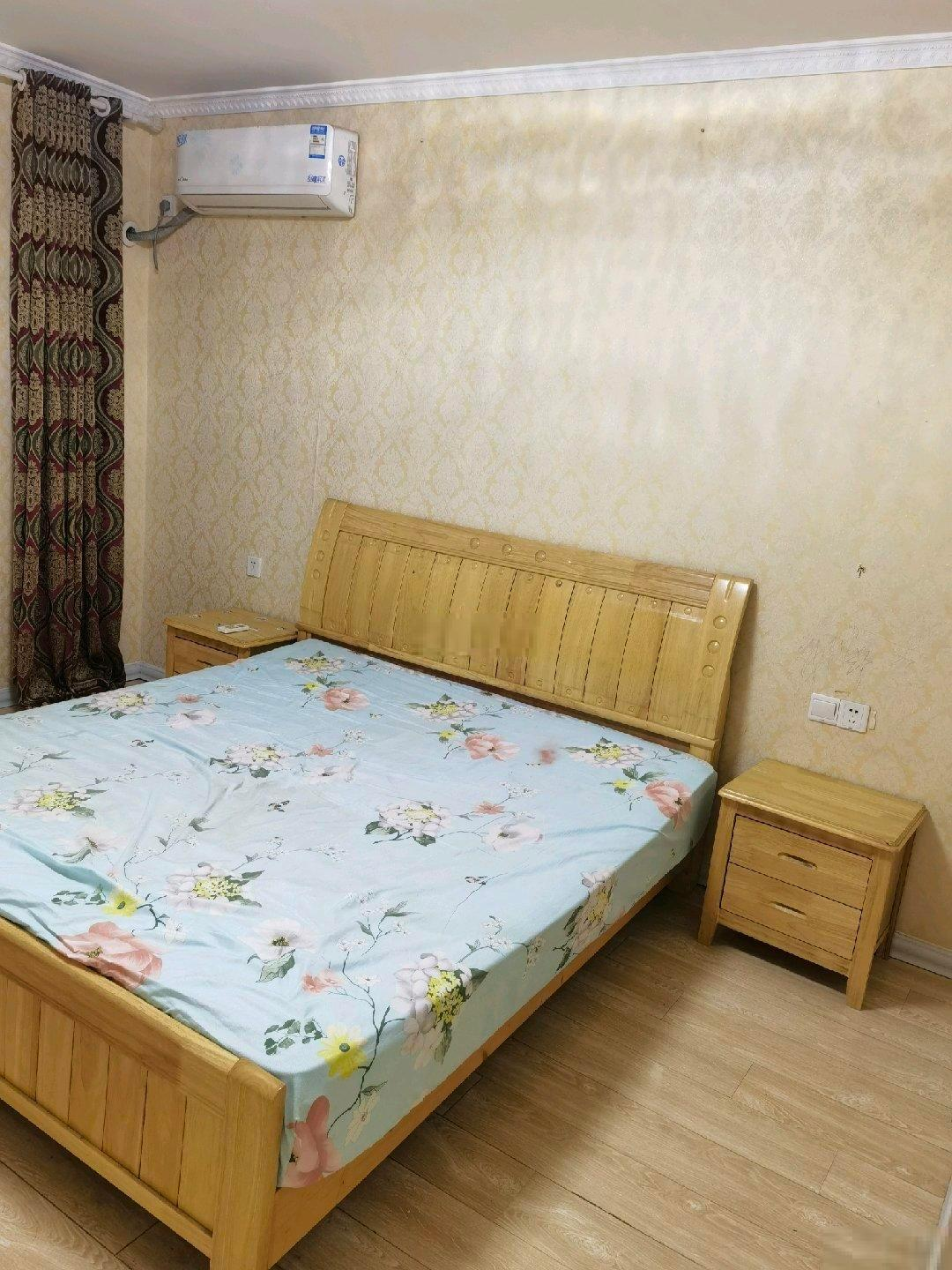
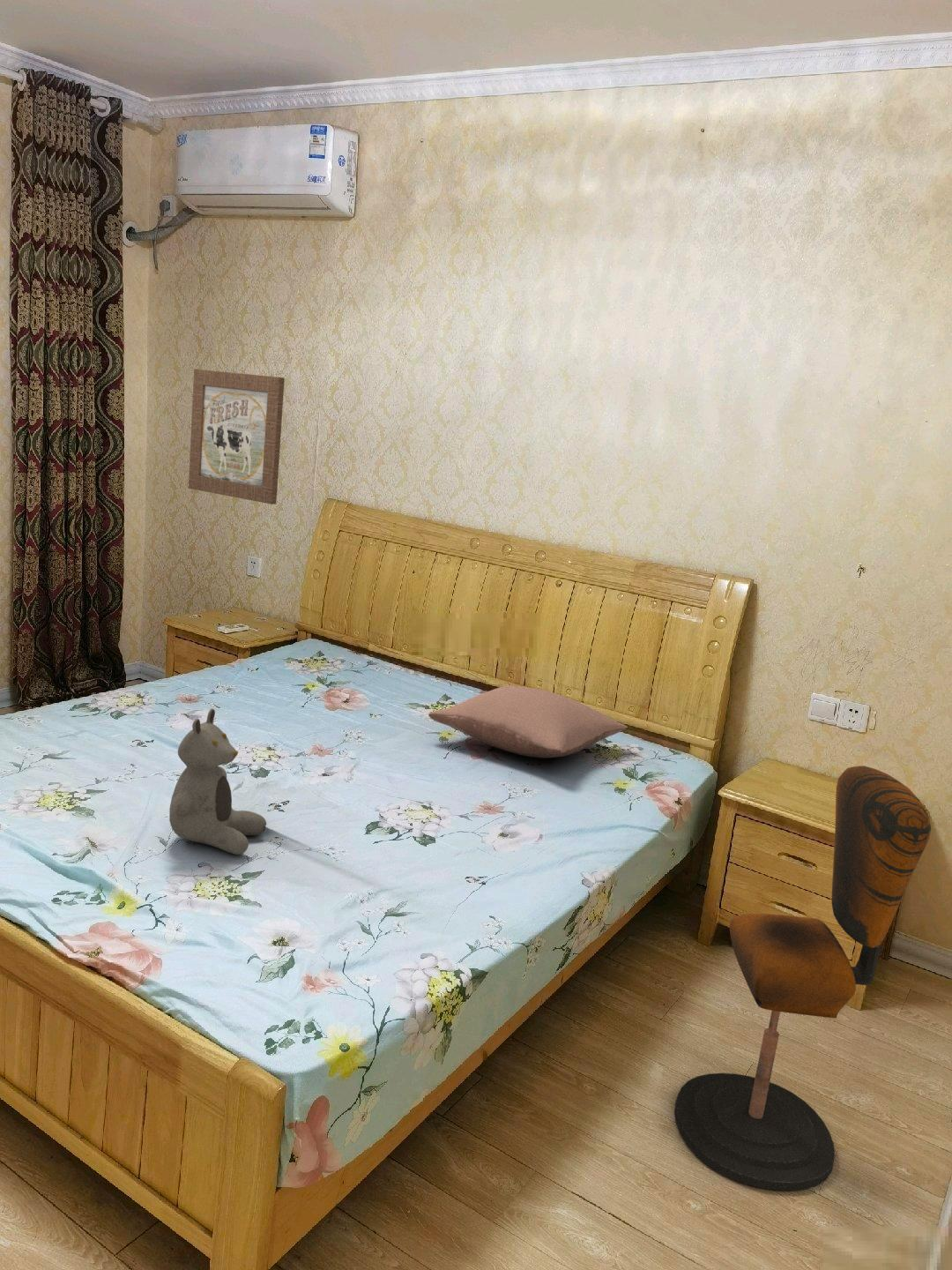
+ teddy bear (219, 779)
+ stool (792, 960)
+ pillow (530, 719)
+ wall art (234, 435)
